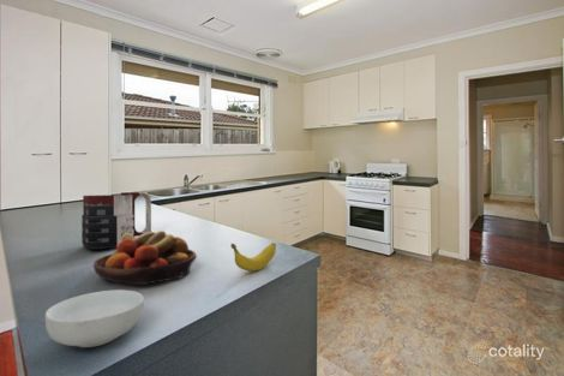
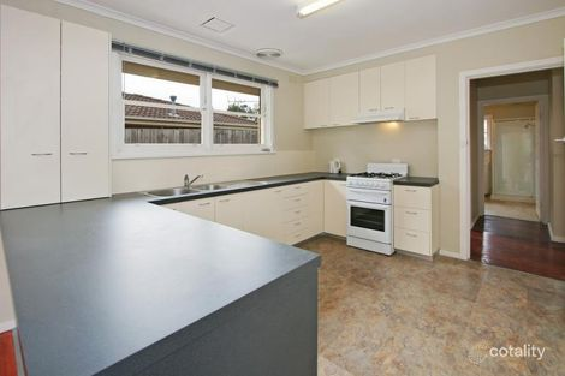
- banana (256, 256)
- fruit bowl (146, 252)
- mug (119, 217)
- cereal bowl (97, 320)
